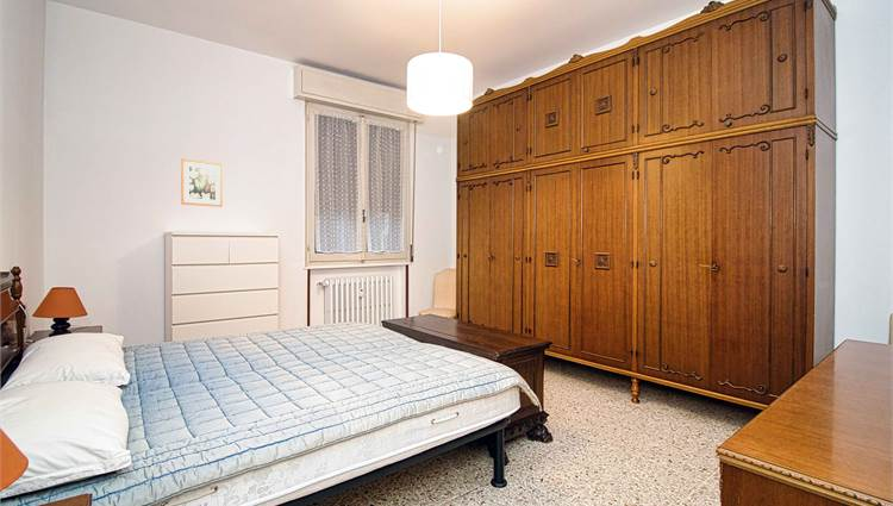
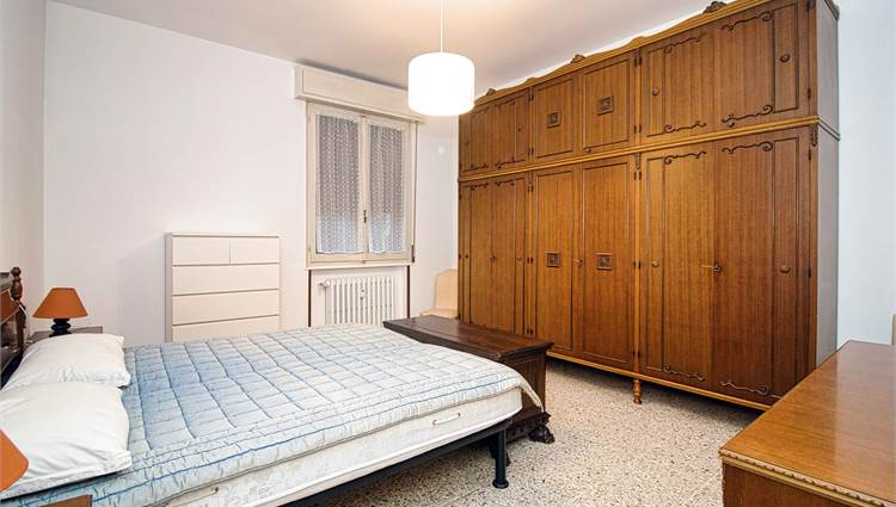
- wall art (201, 183)
